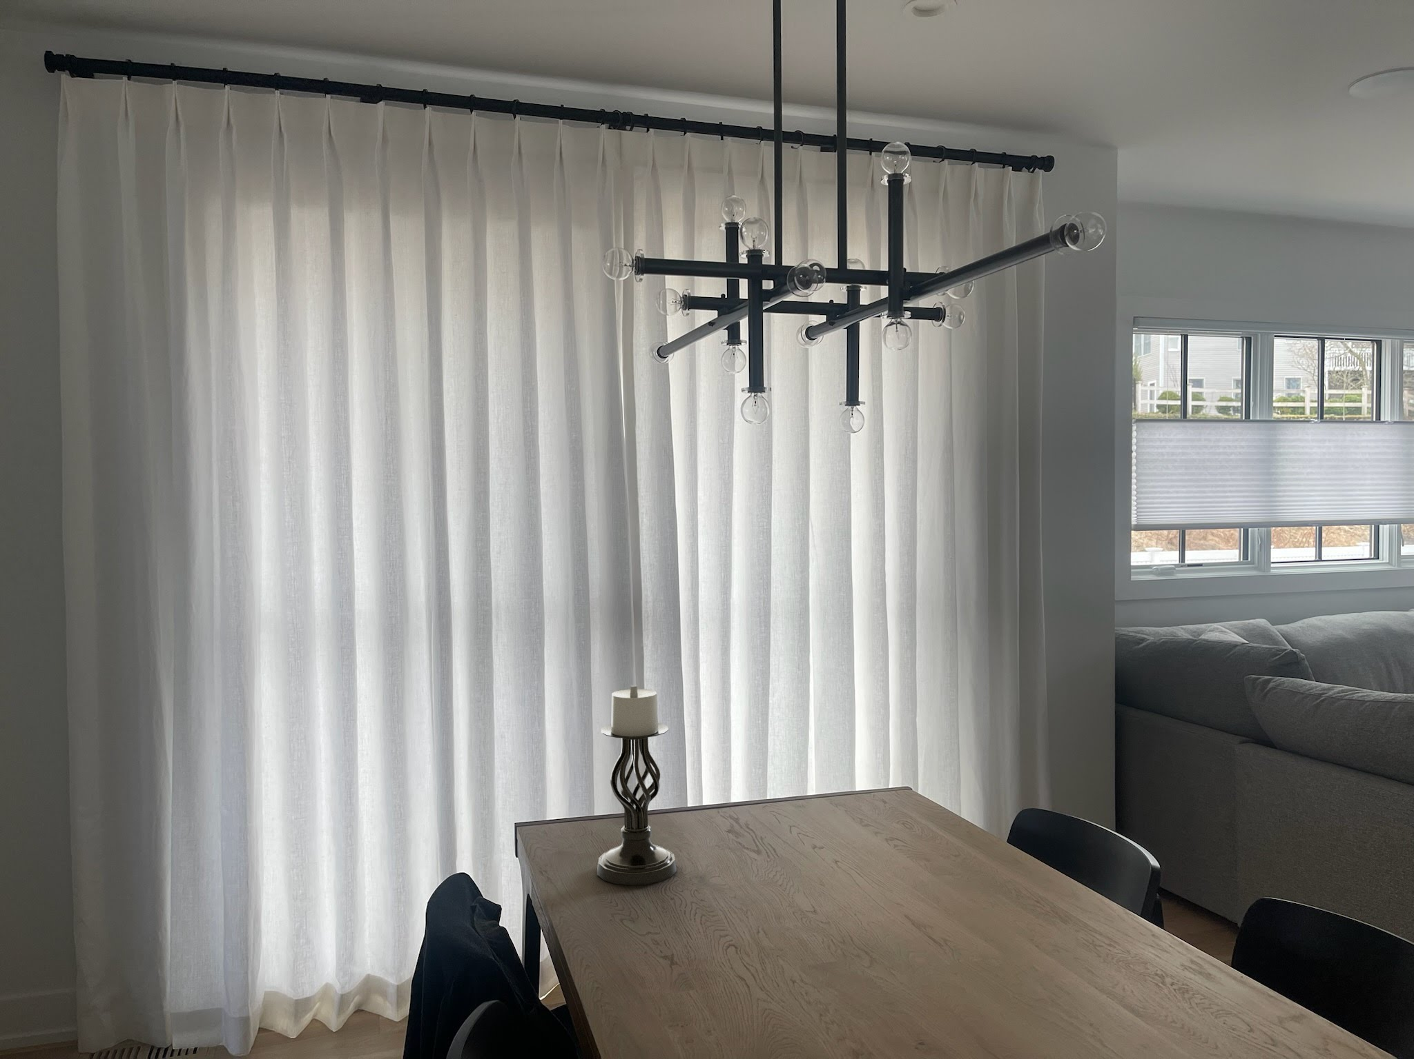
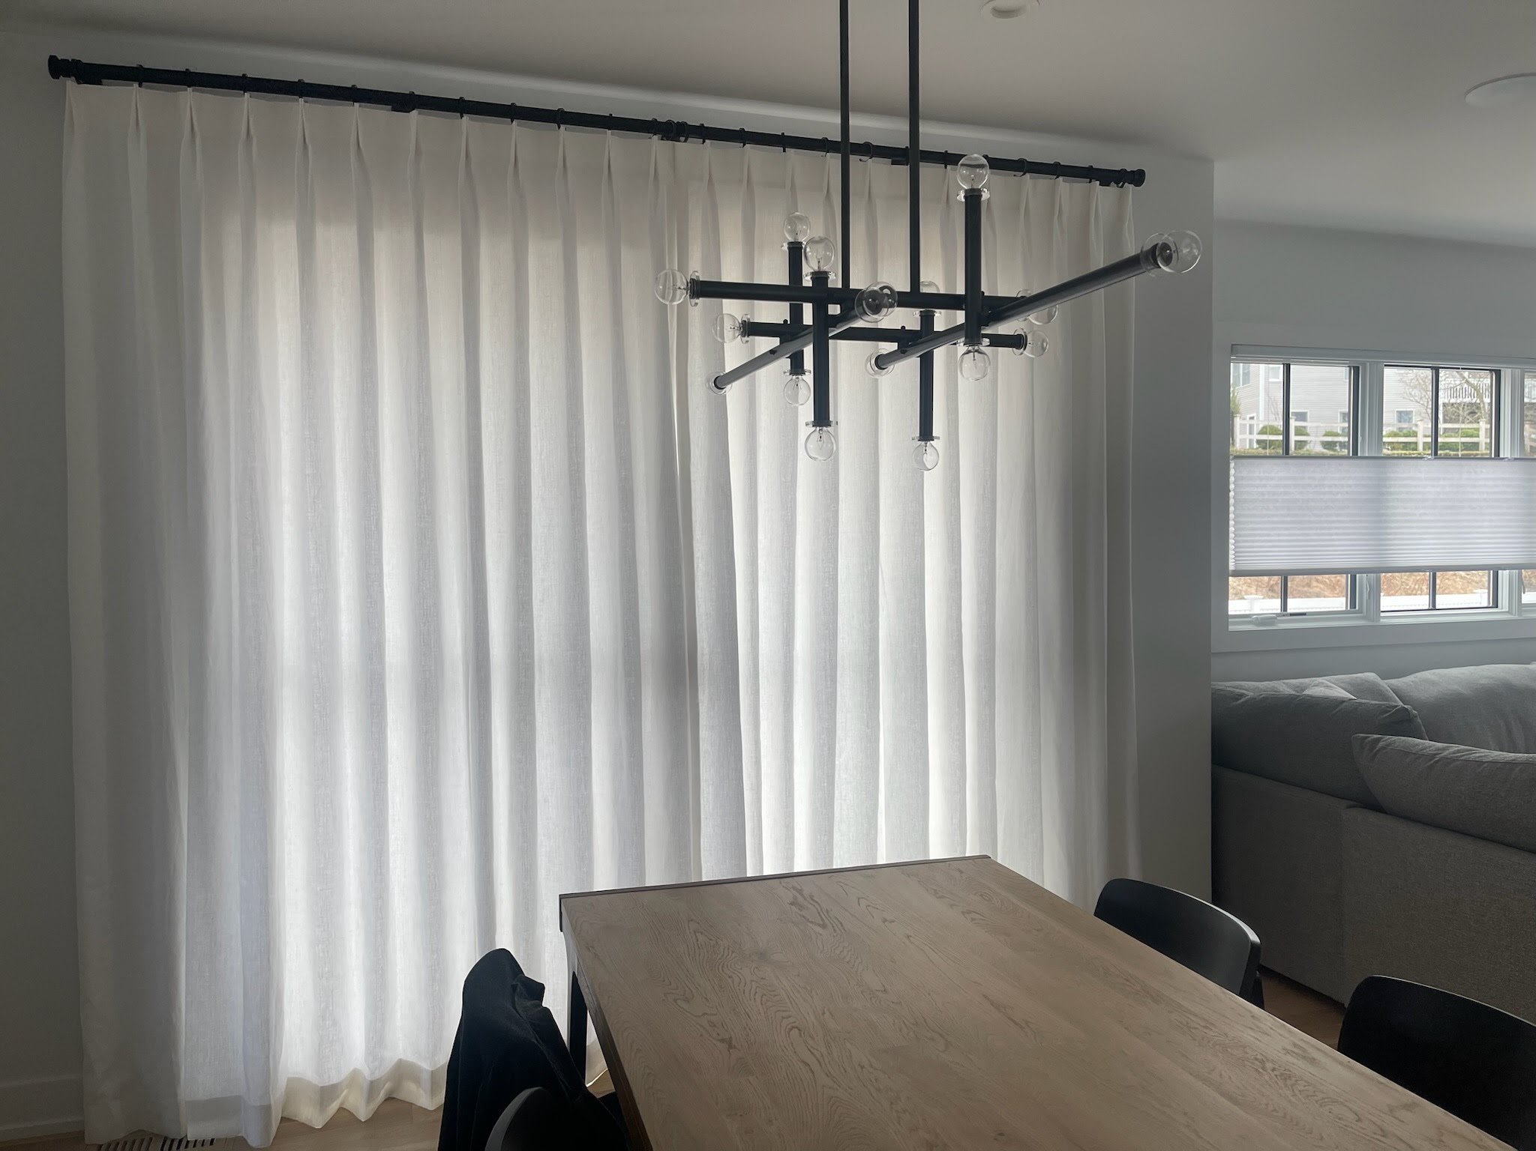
- candle holder (636, 778)
